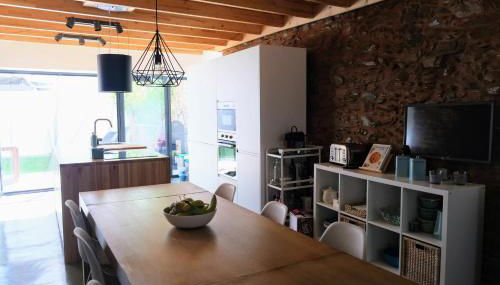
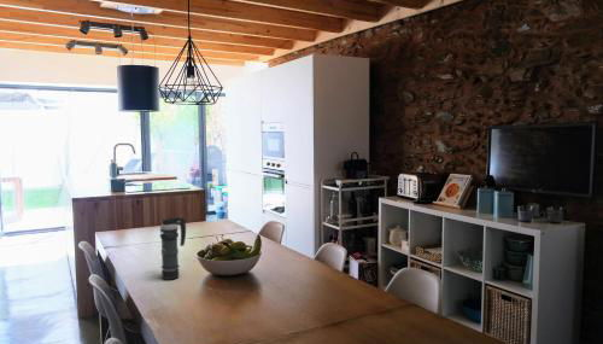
+ smoke grenade (172, 247)
